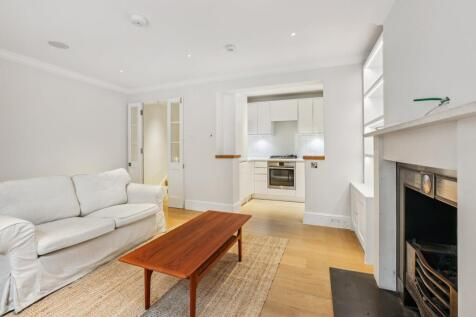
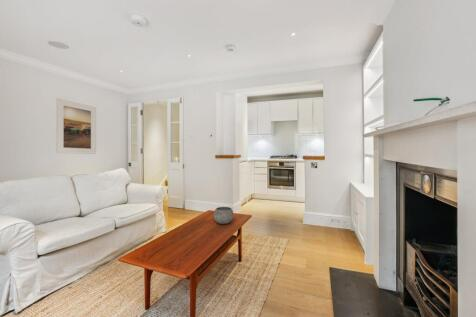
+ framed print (77, 128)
+ bowl (223, 215)
